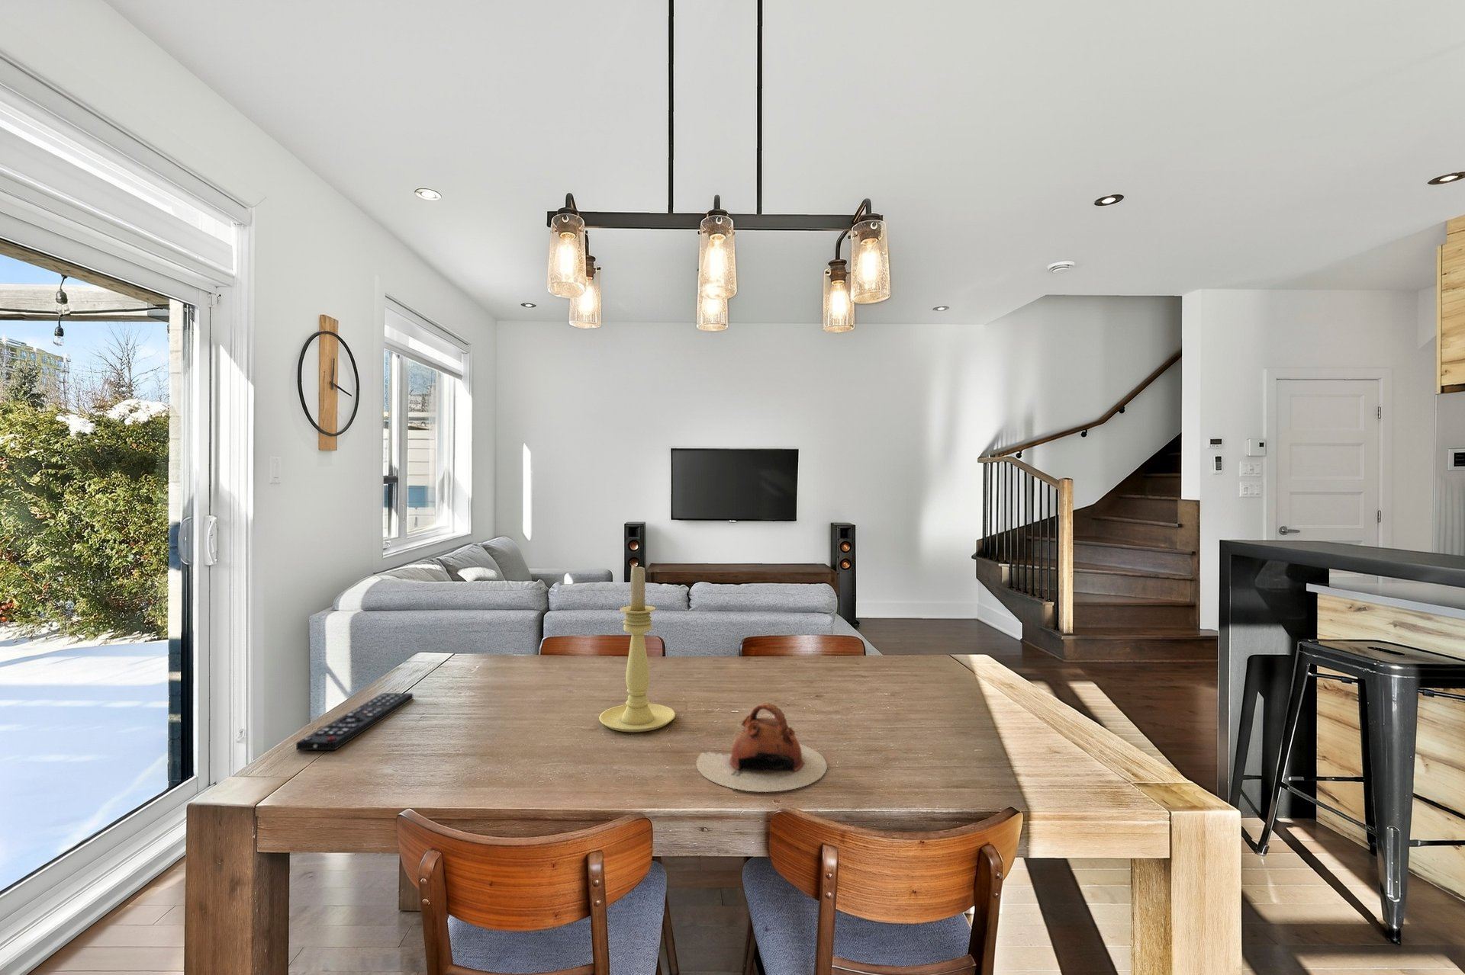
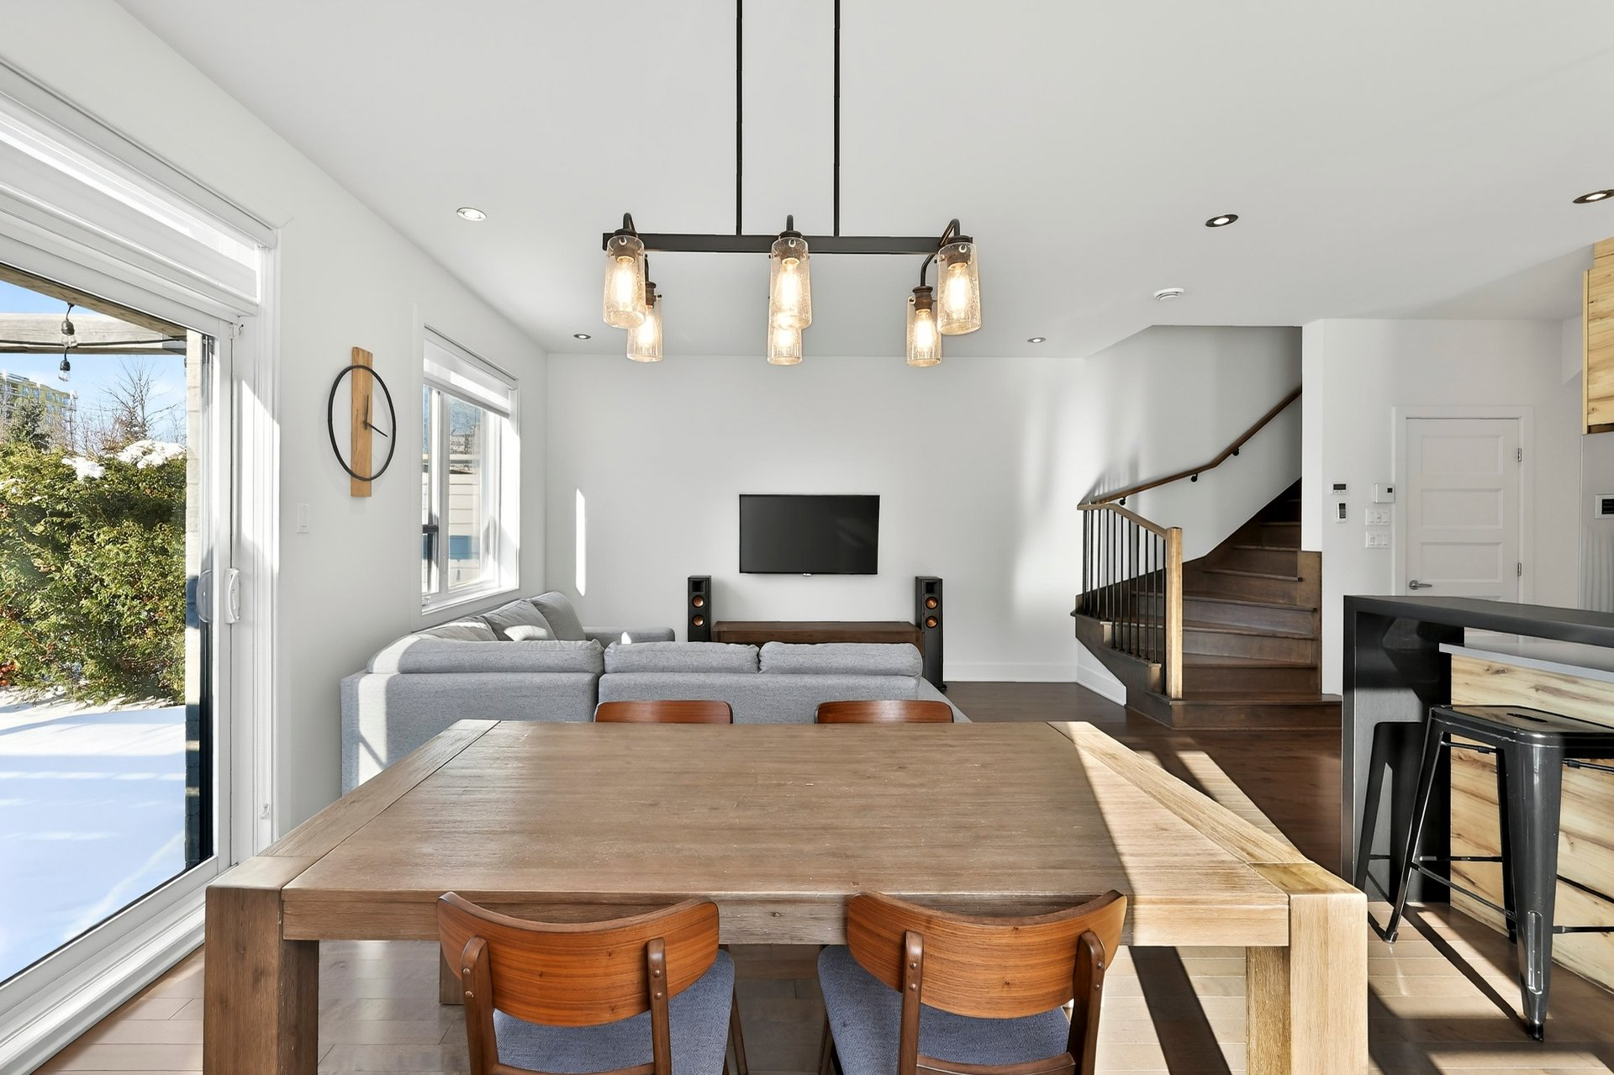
- candle holder (637, 642)
- remote control (361, 717)
- teapot (760, 733)
